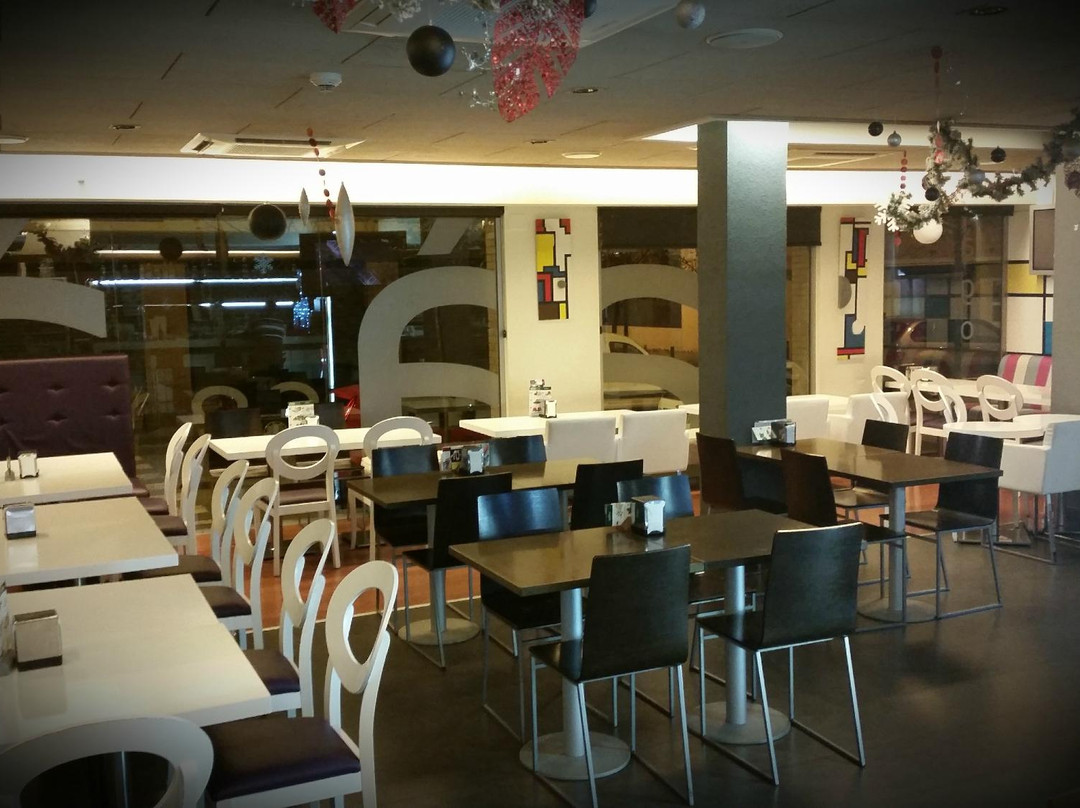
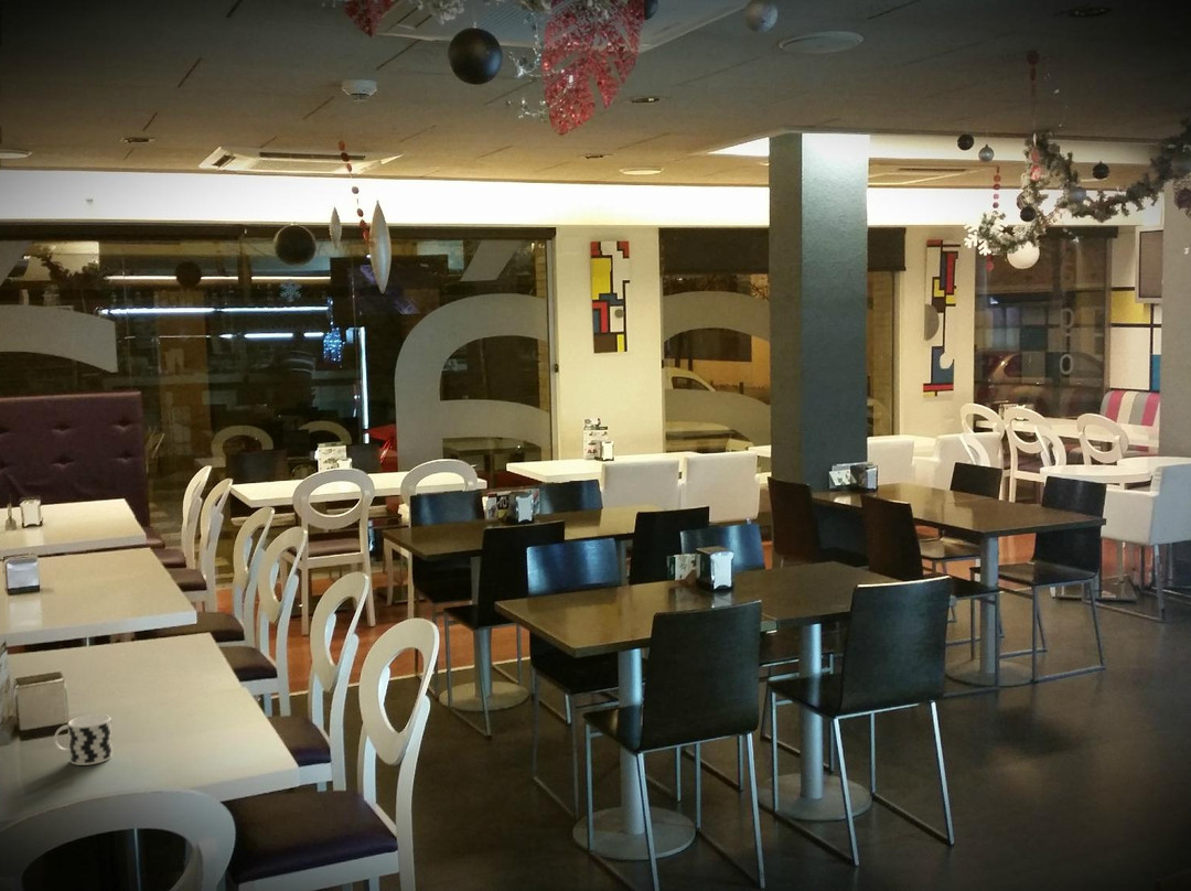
+ cup (83, 740)
